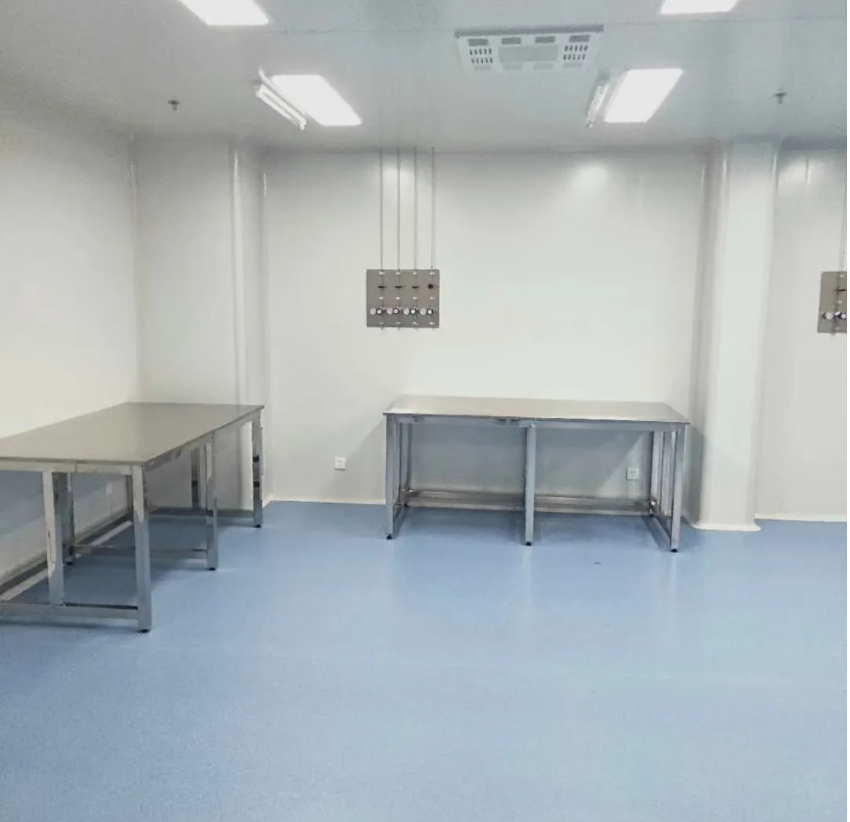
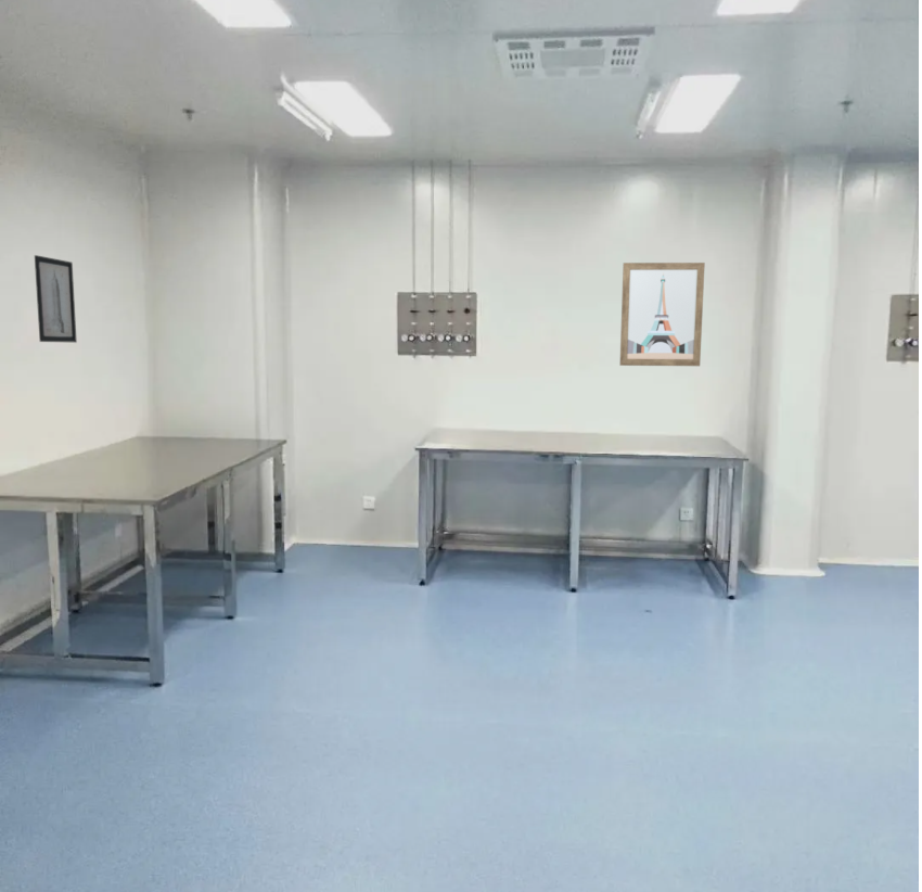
+ wall art (56, 301)
+ wall art (662, 315)
